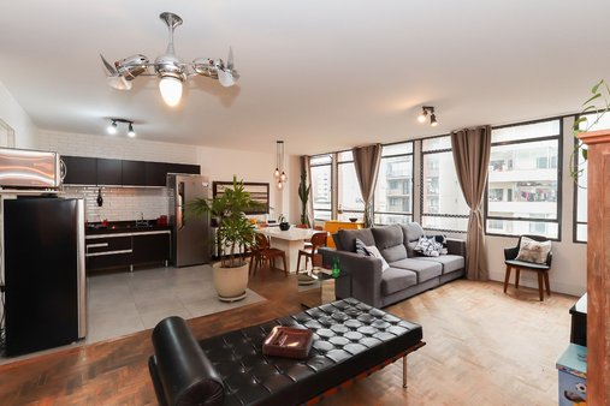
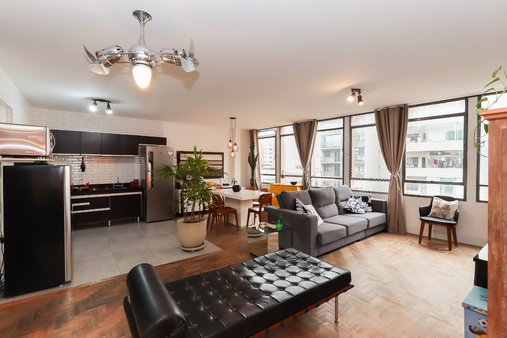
- decorative tray (289, 341)
